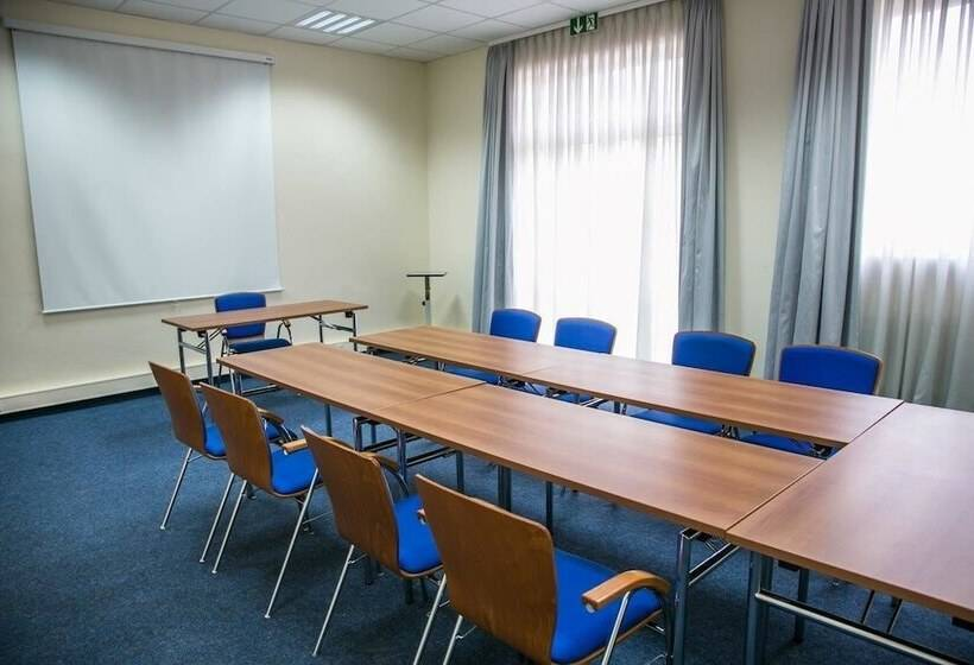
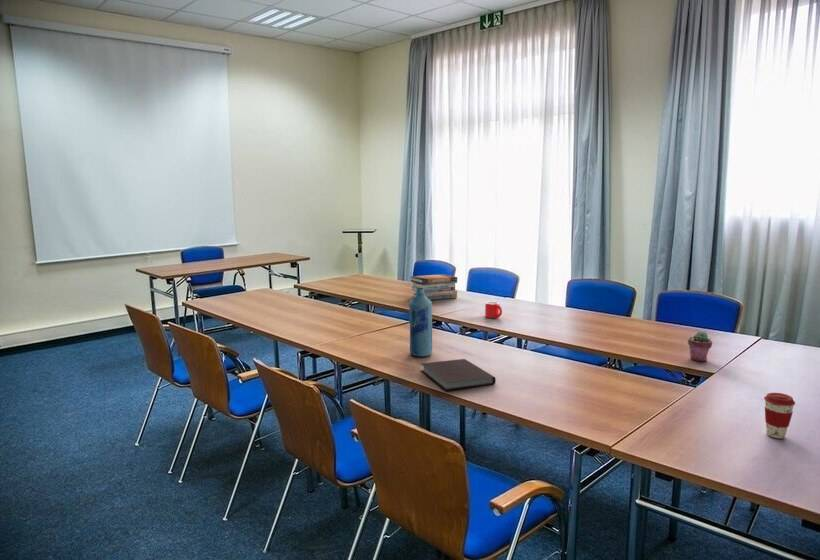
+ potted succulent (699, 345)
+ bottle (420, 321)
+ book stack (433, 287)
+ coffee cup (777, 415)
+ notebook (456, 373)
+ mug (494, 310)
